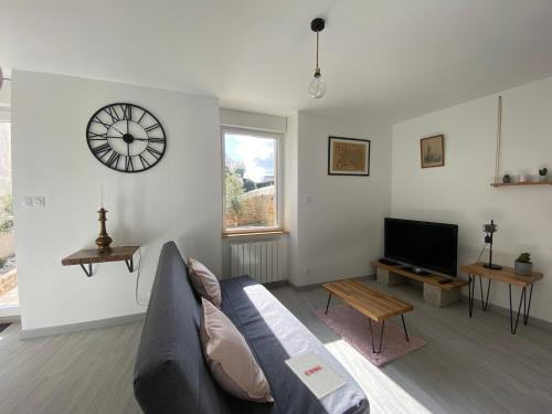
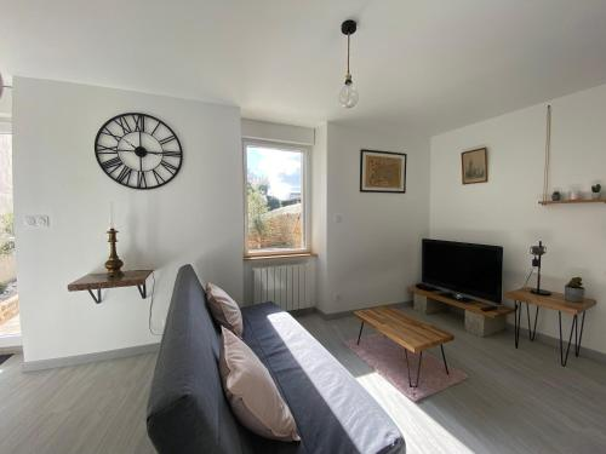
- magazine (314, 371)
